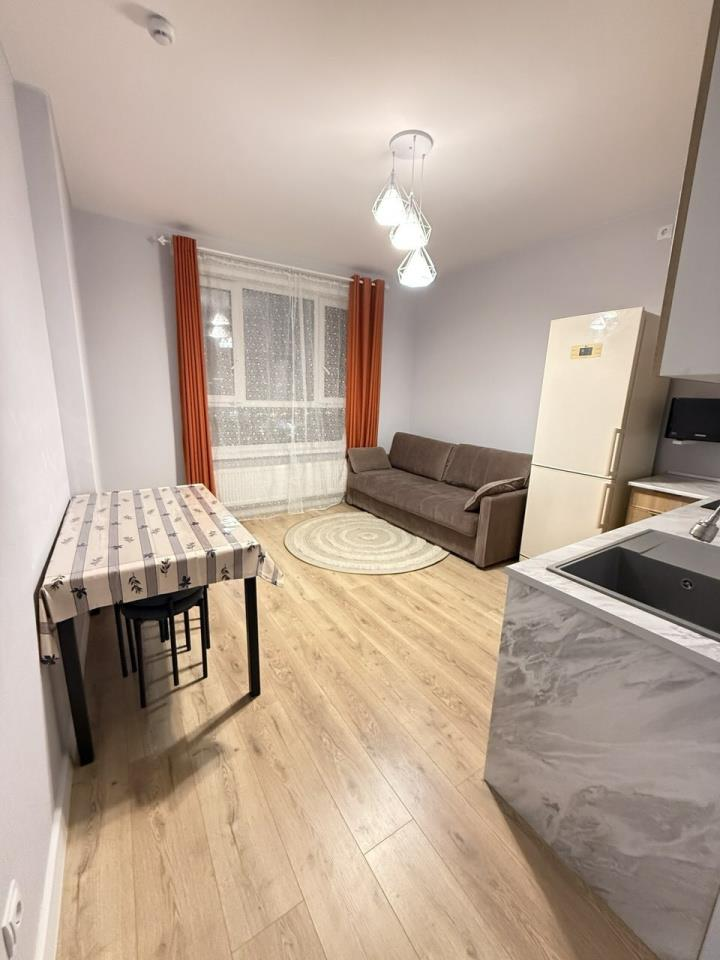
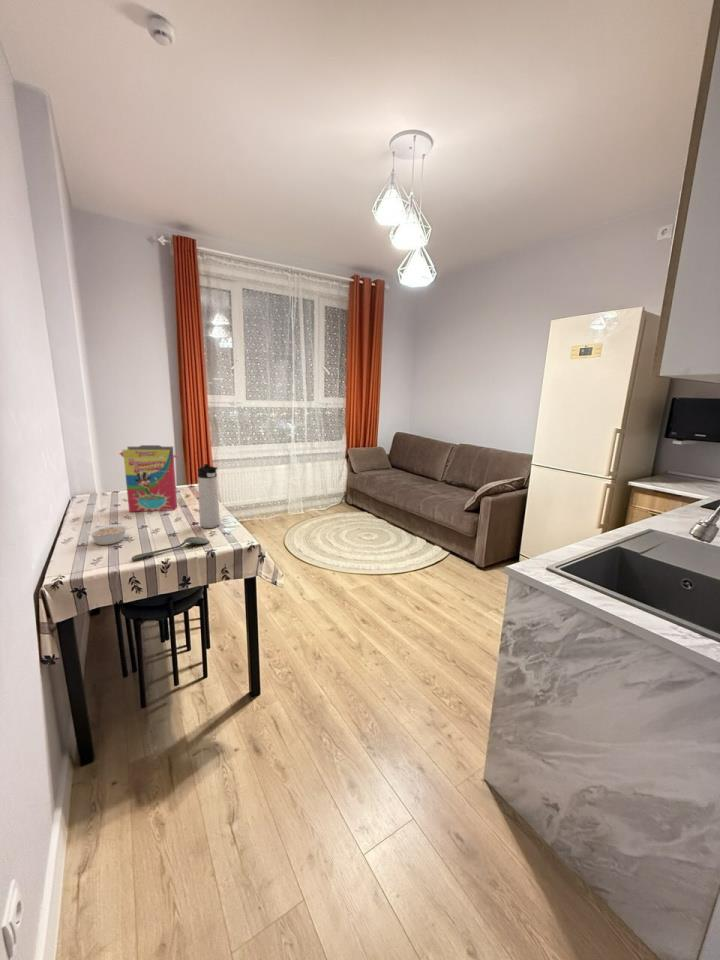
+ spoon (173, 547)
+ thermos bottle (209, 496)
+ legume (110, 533)
+ cereal box (151, 478)
